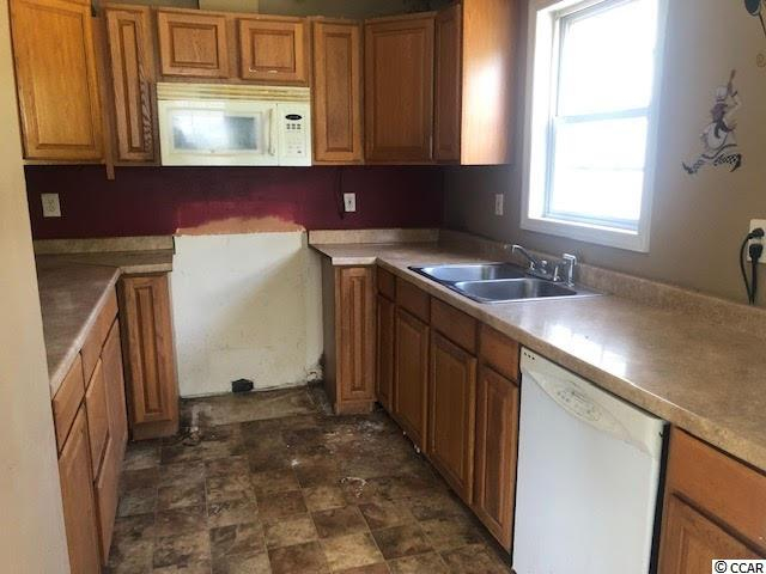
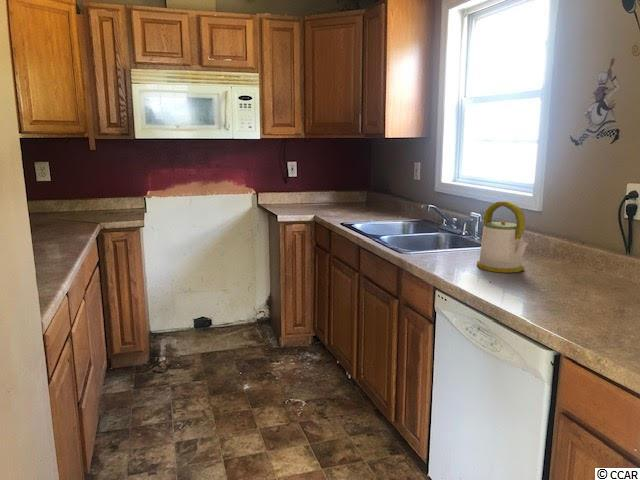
+ kettle (505, 235)
